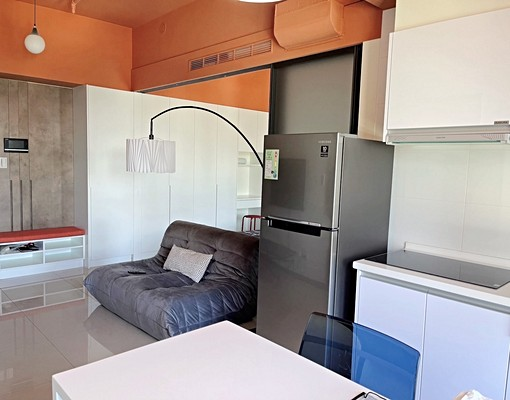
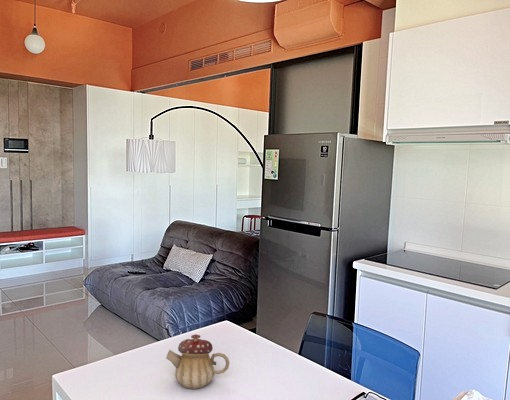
+ teapot (198, 357)
